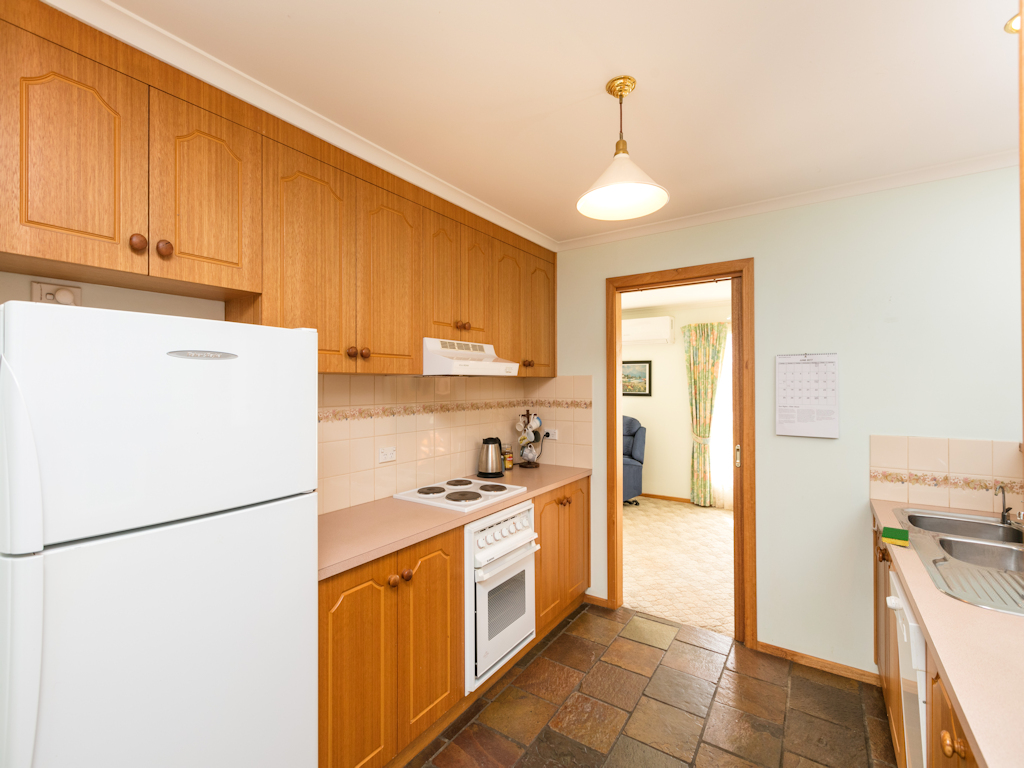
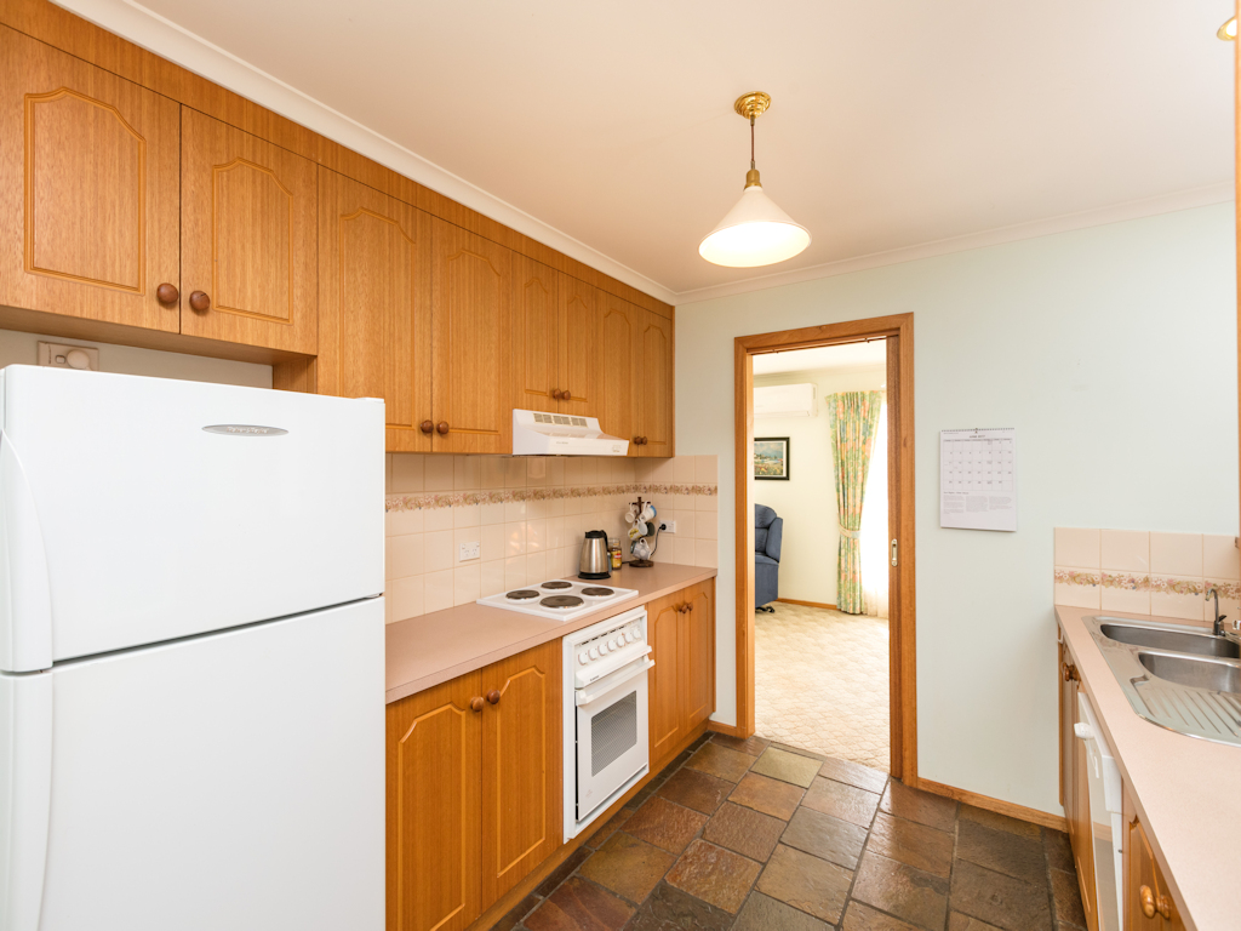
- dish sponge (895, 536)
